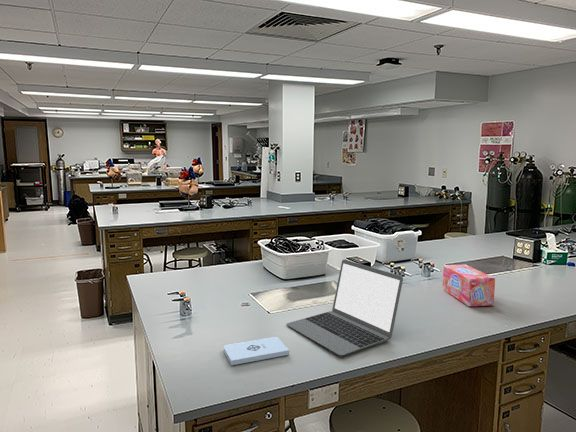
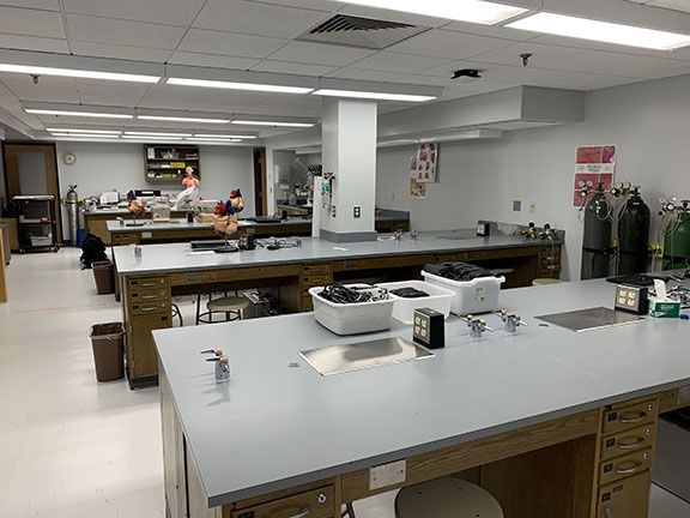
- notepad (255, 349)
- box (467, 283)
- laptop (341, 302)
